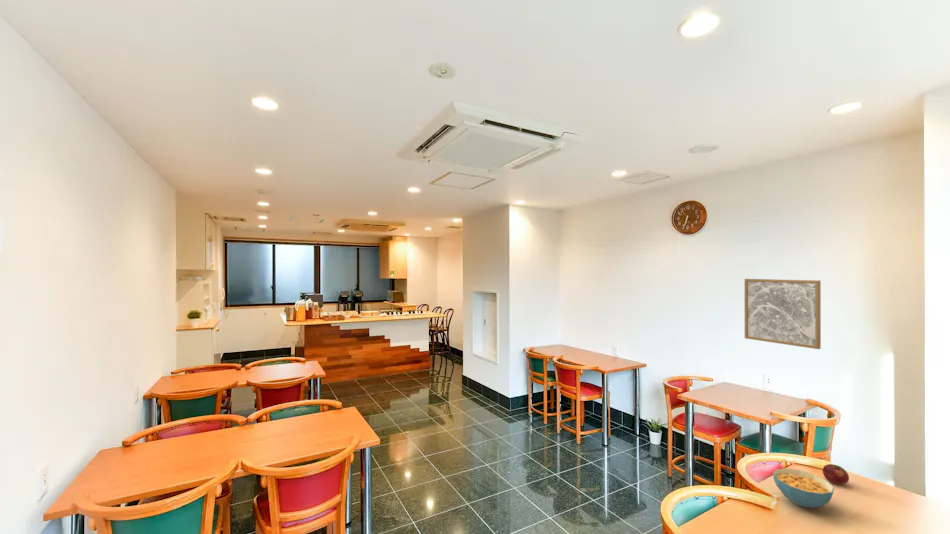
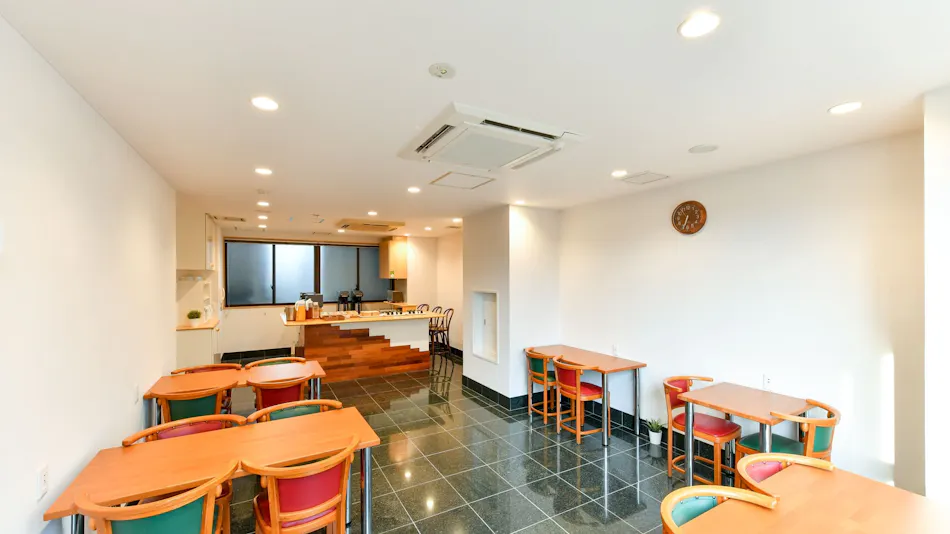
- cereal bowl (802, 491)
- fruit (835, 473)
- wall art (779, 311)
